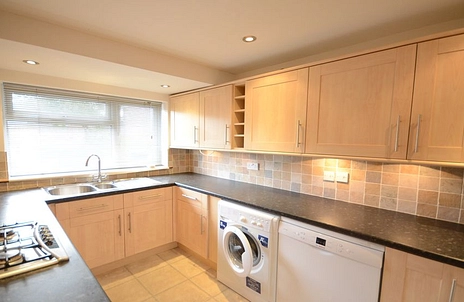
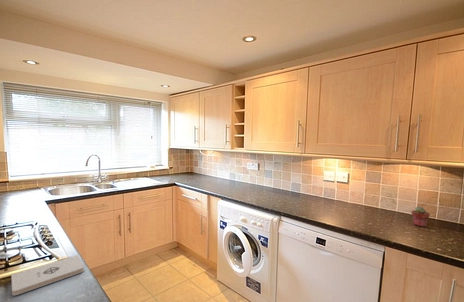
+ notepad (49, 273)
+ potted succulent (420, 215)
